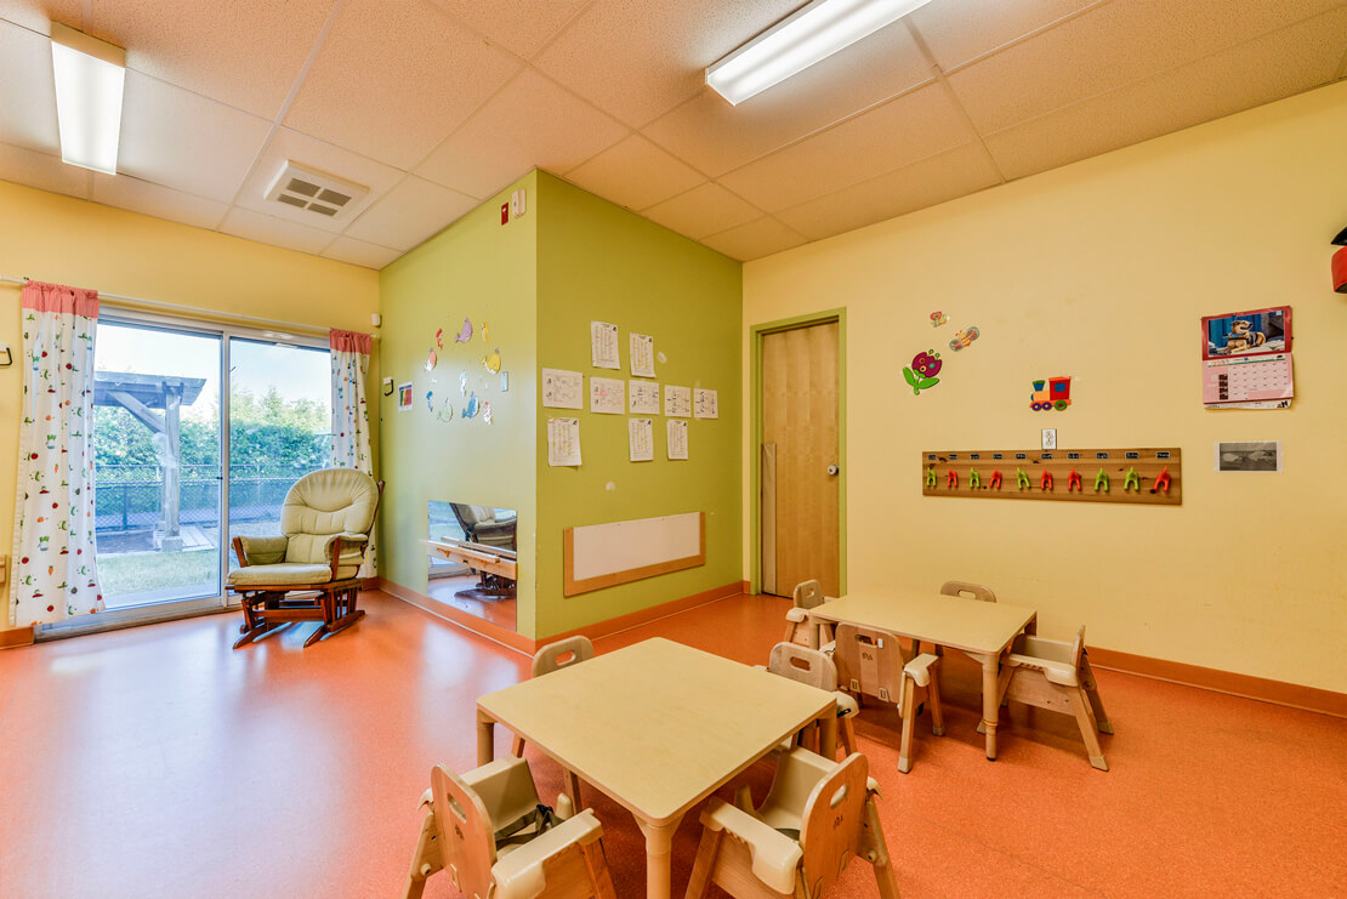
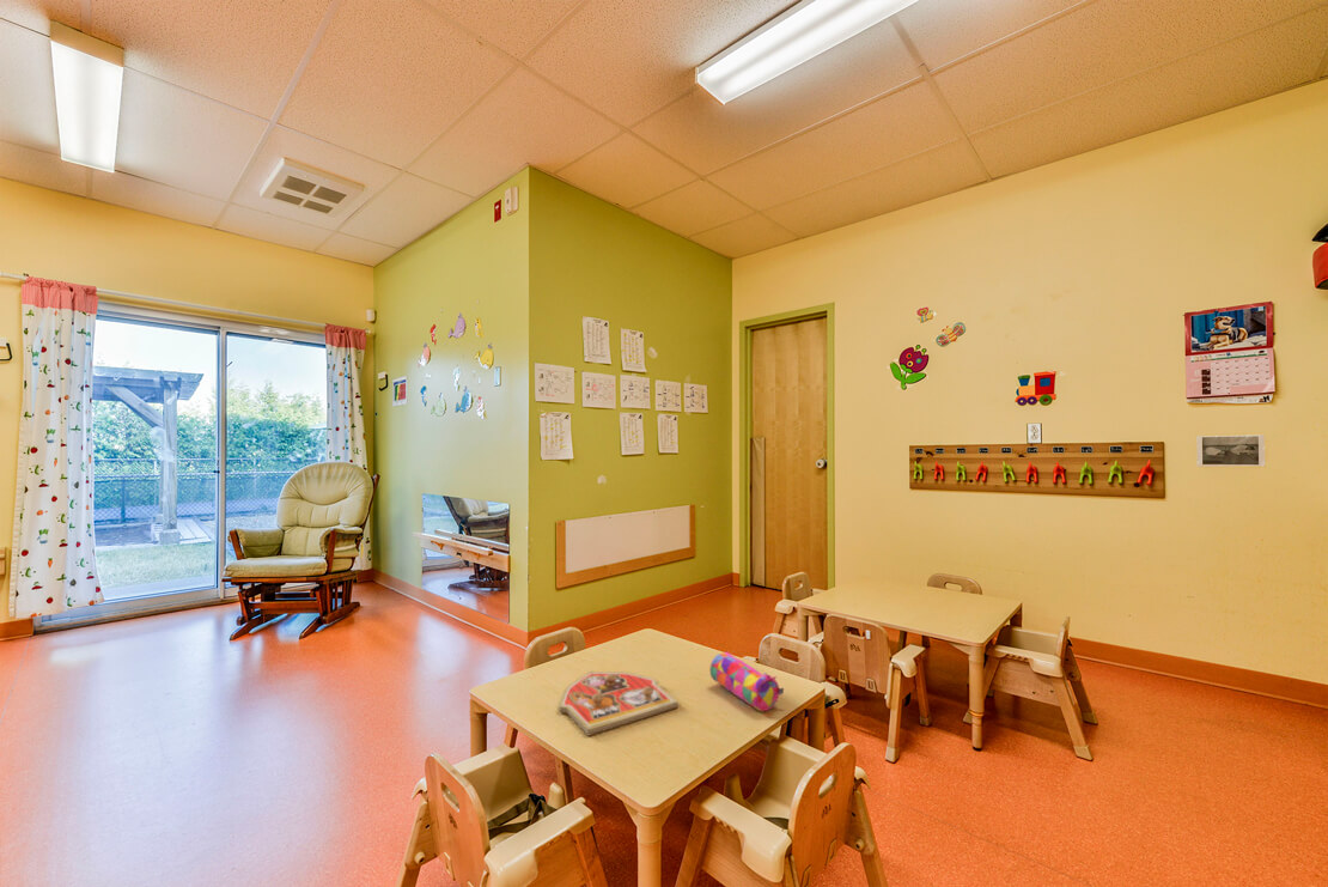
+ pencil case (744, 679)
+ knob puzzle (610, 688)
